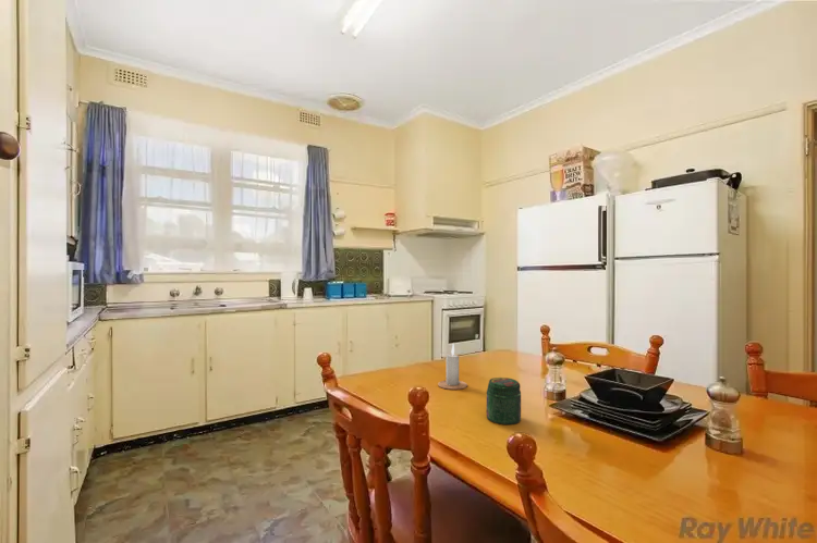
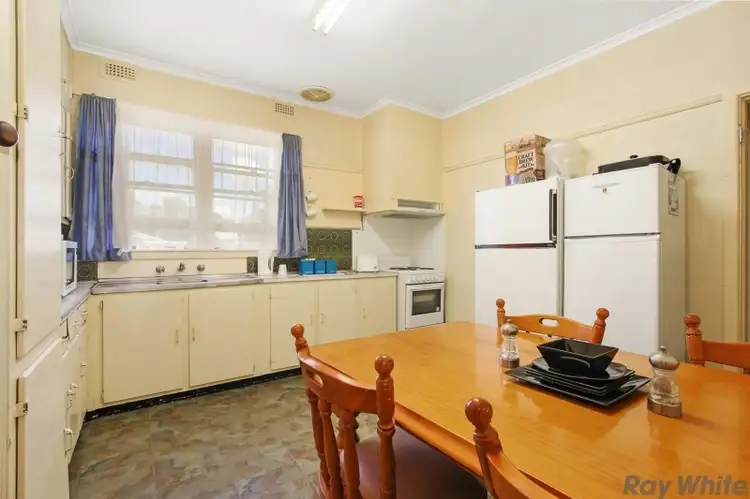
- jar (503, 399)
- candle (452, 363)
